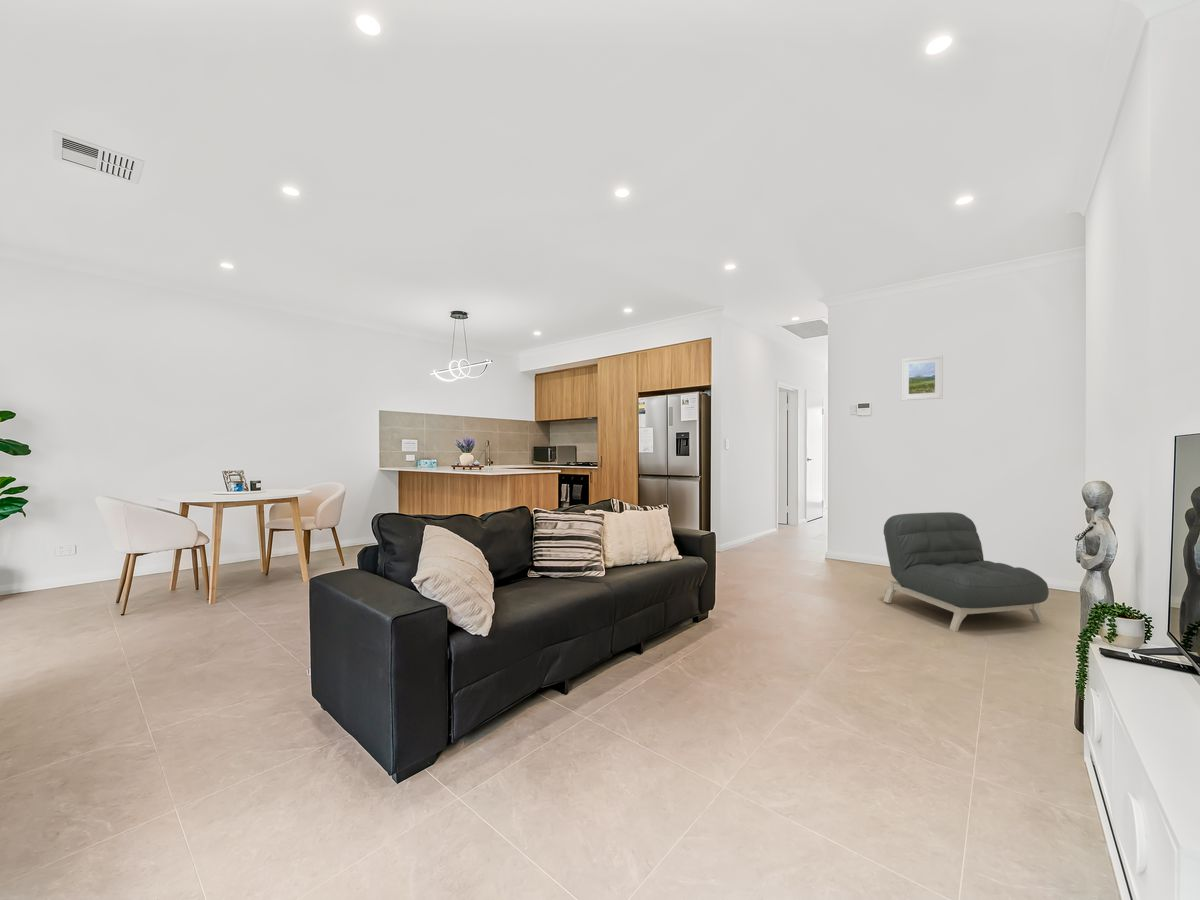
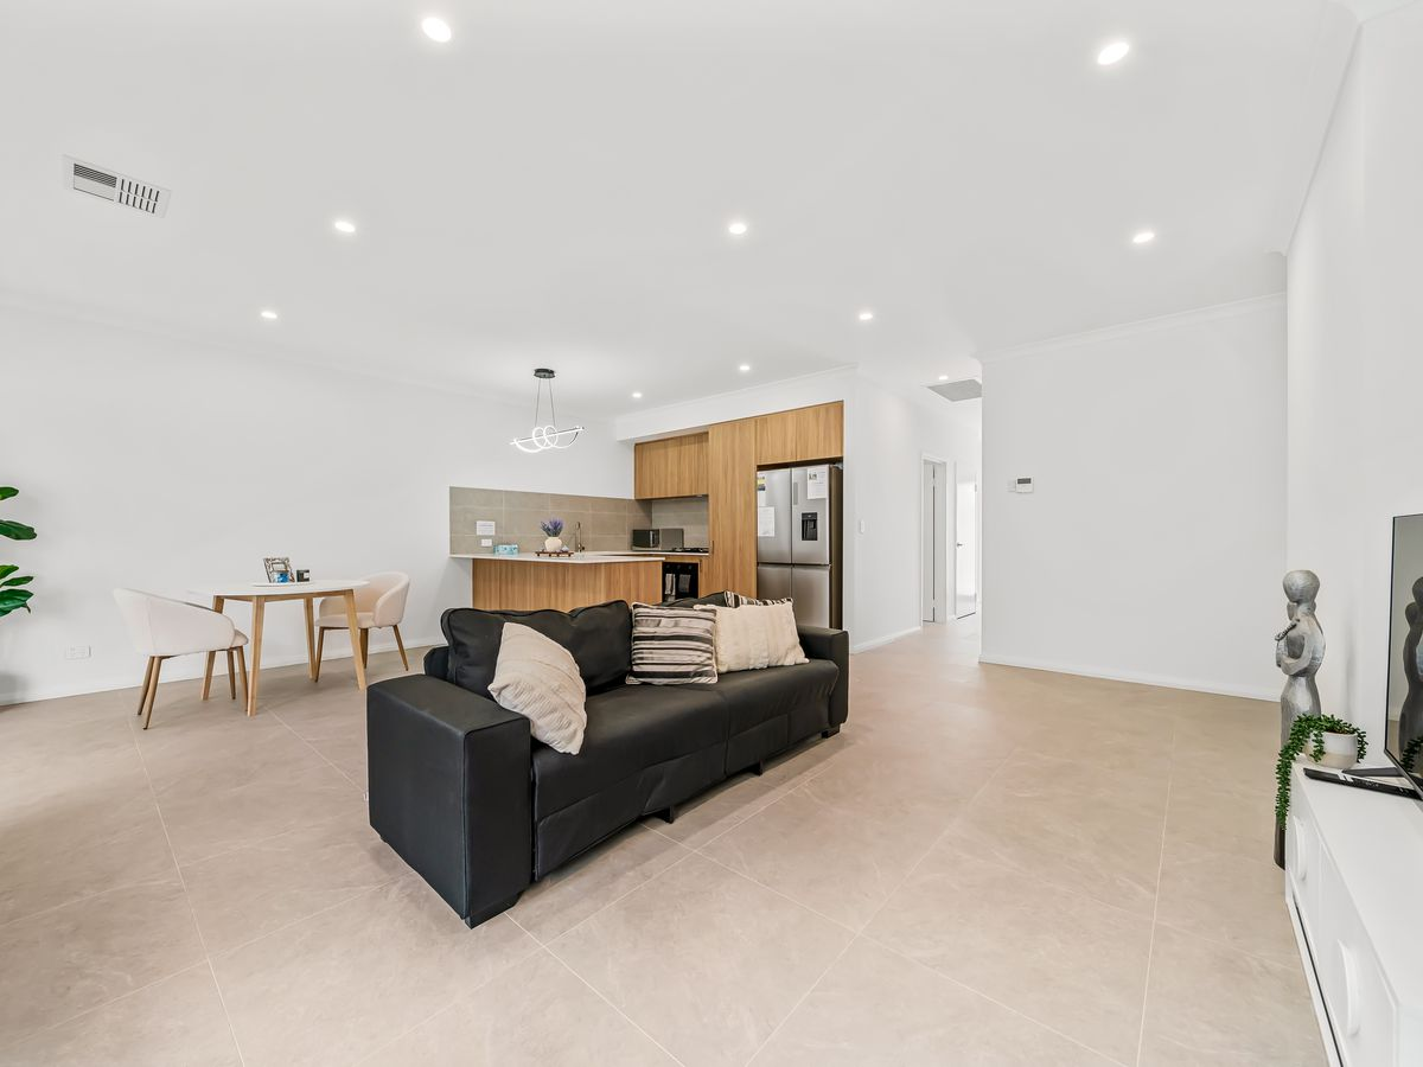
- armchair (959, 565)
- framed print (921, 378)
